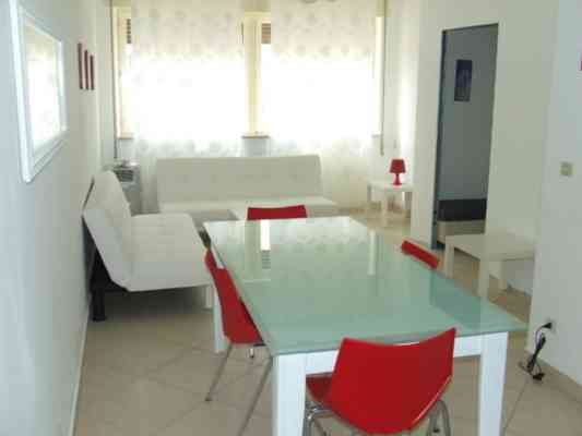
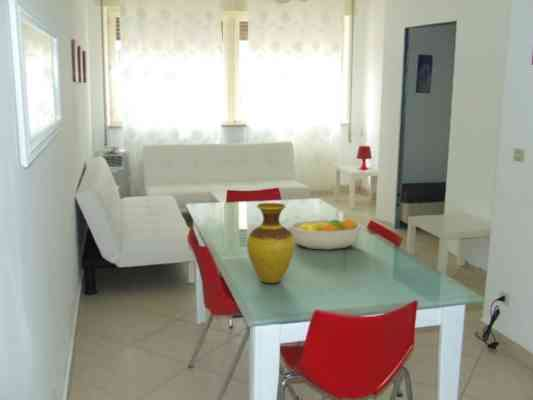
+ fruit bowl (324, 231)
+ vase (270, 243)
